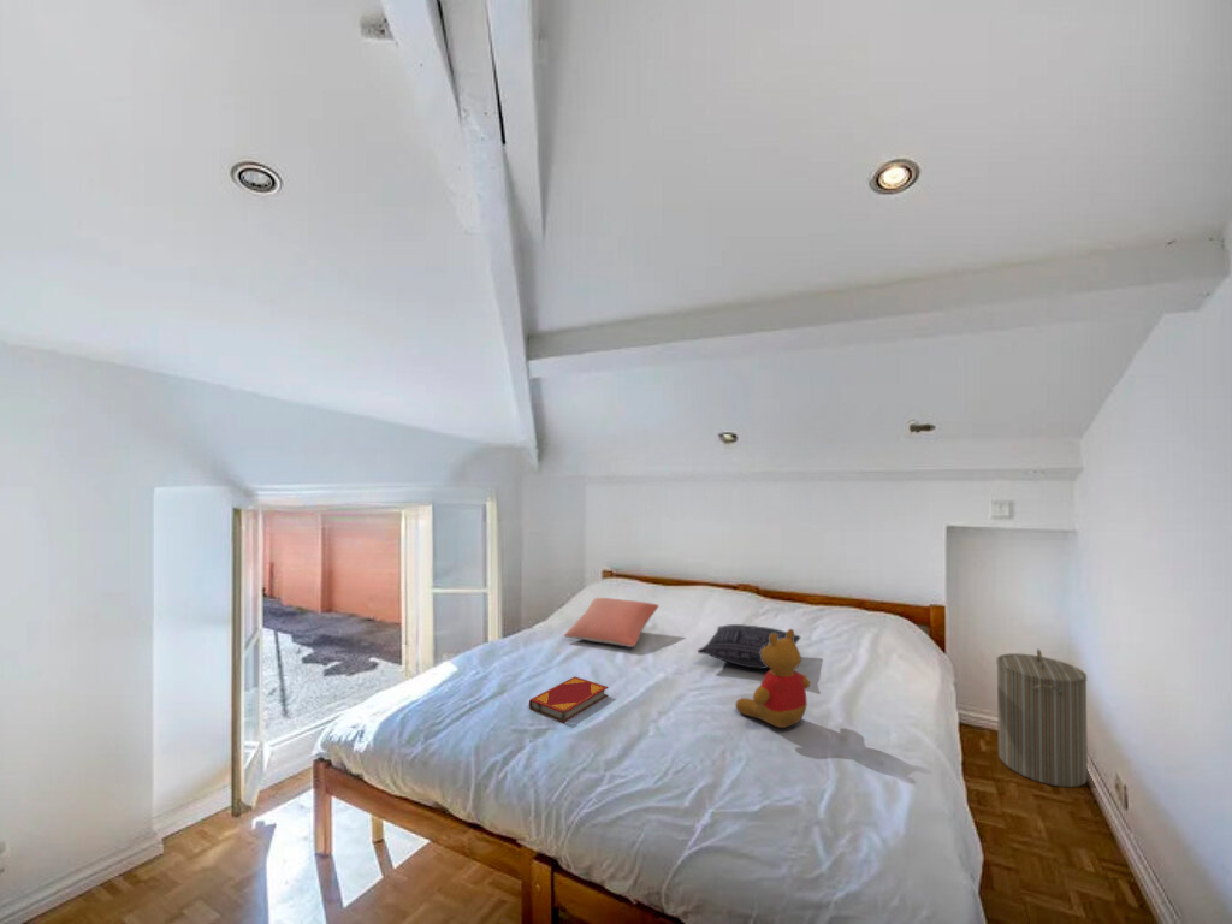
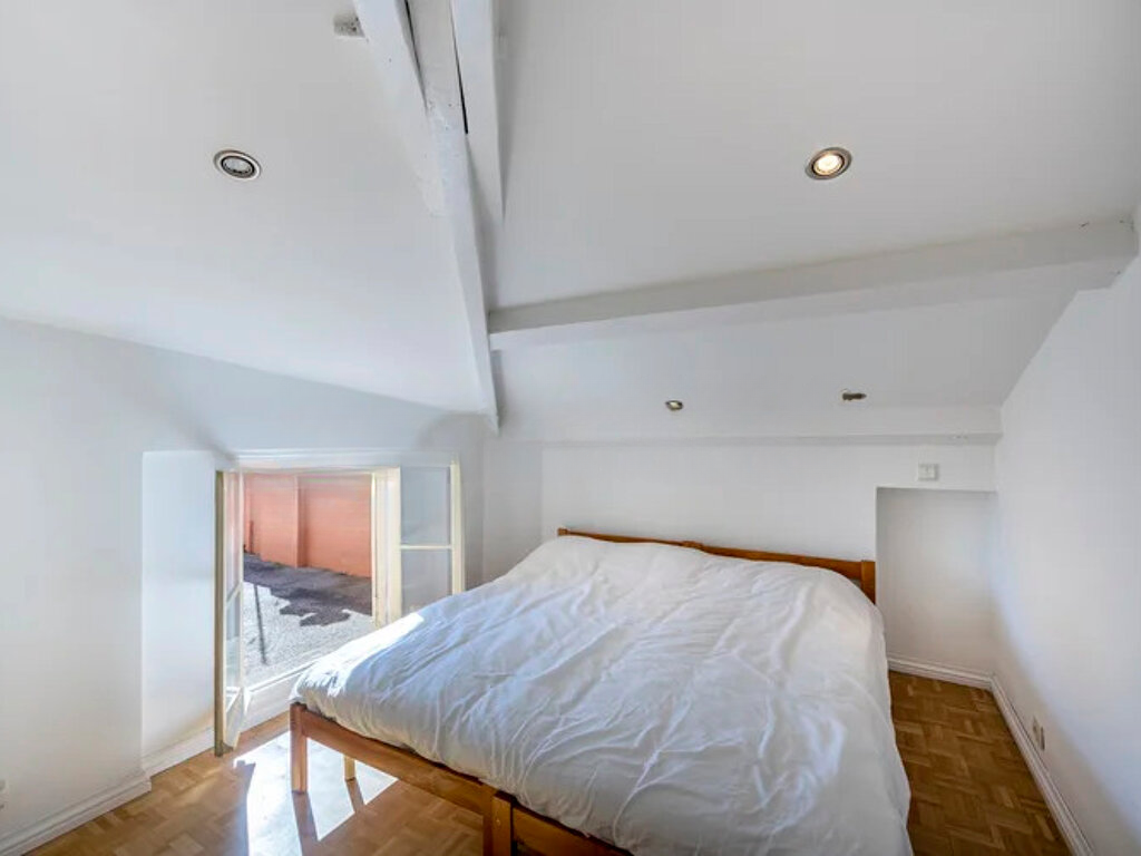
- laundry hamper (1040, 707)
- hardback book (569, 697)
- pillow (612, 620)
- pillow (751, 644)
- teddy bear (771, 673)
